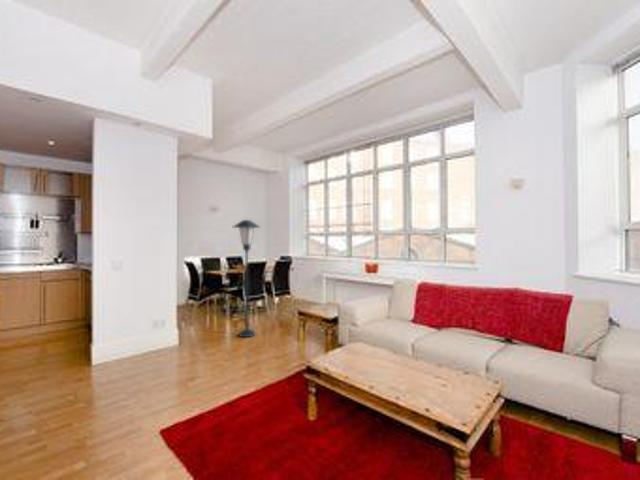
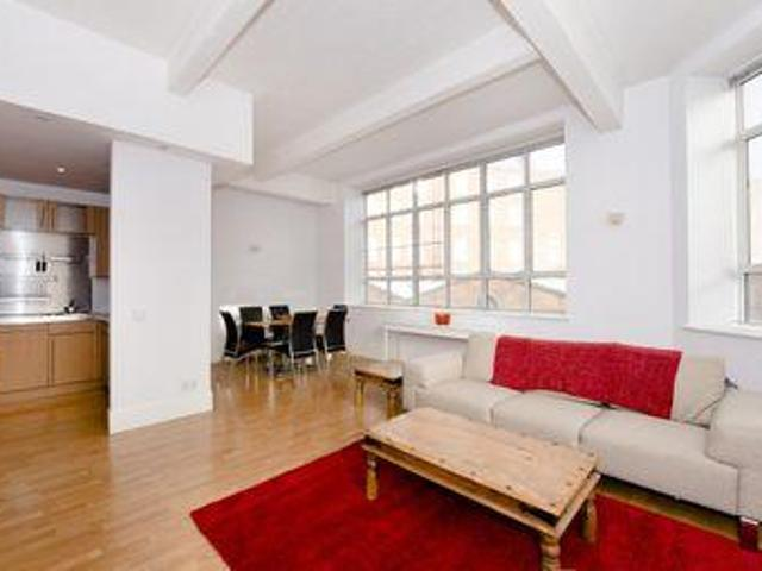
- floor lamp (246, 277)
